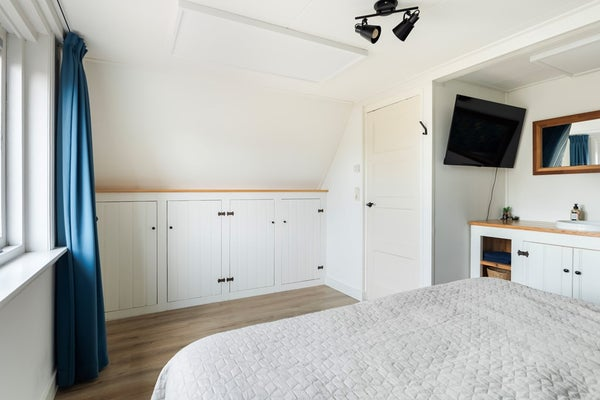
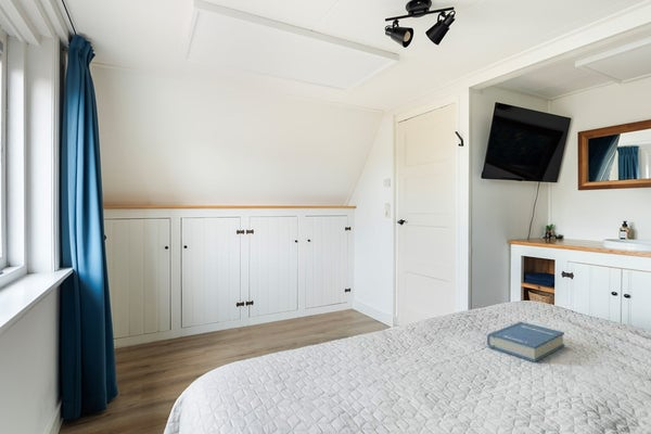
+ hardback book (525, 339)
